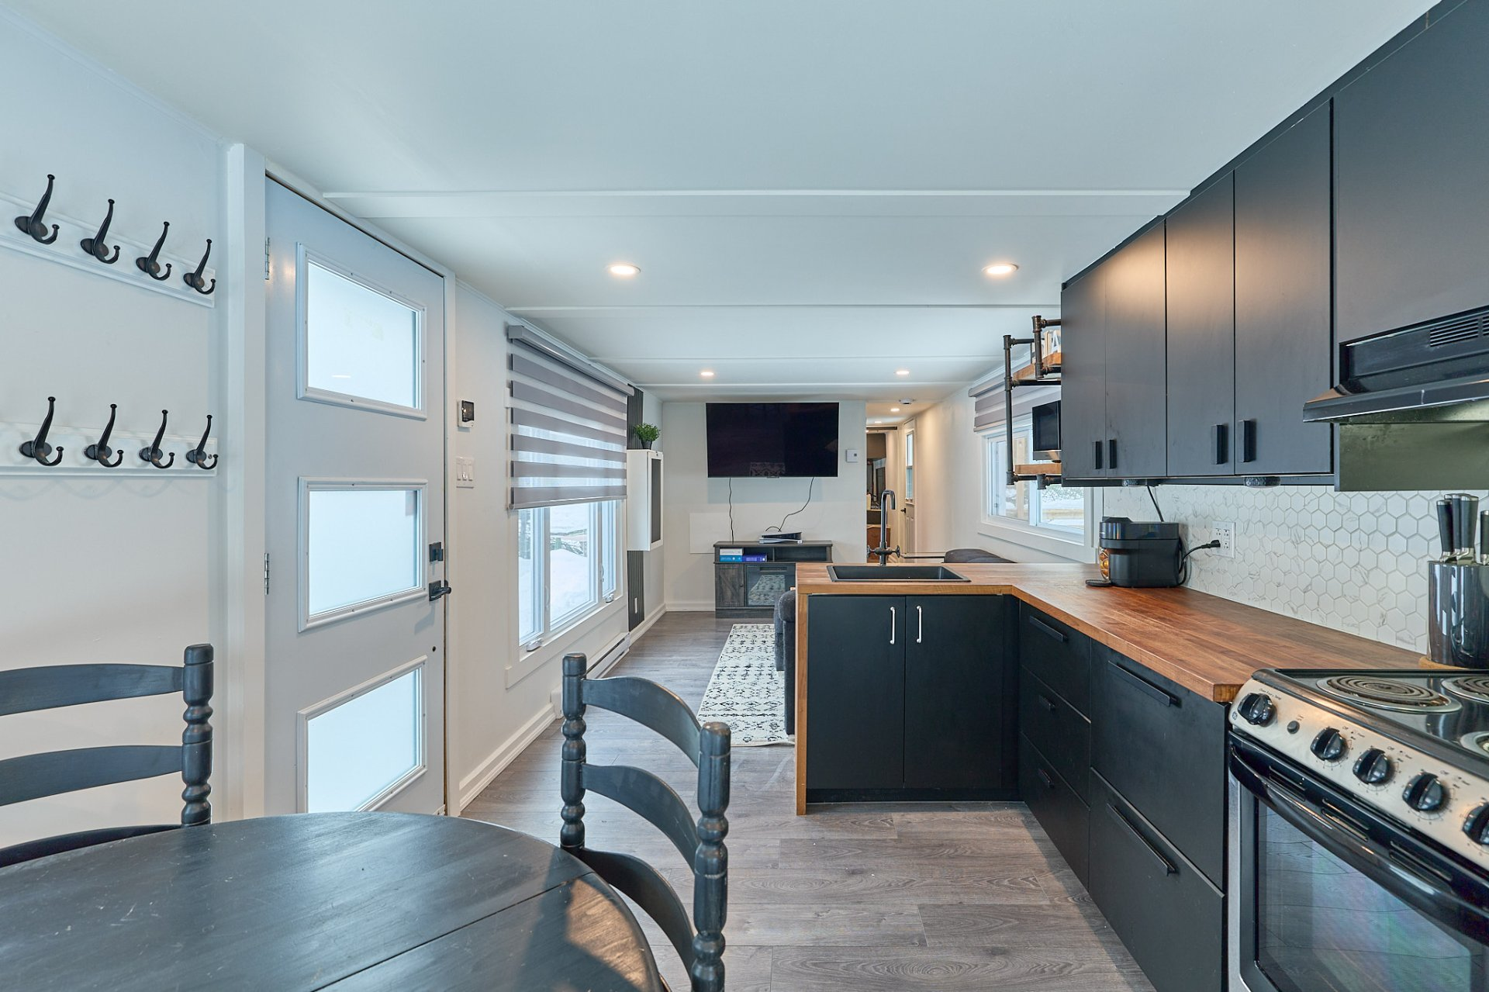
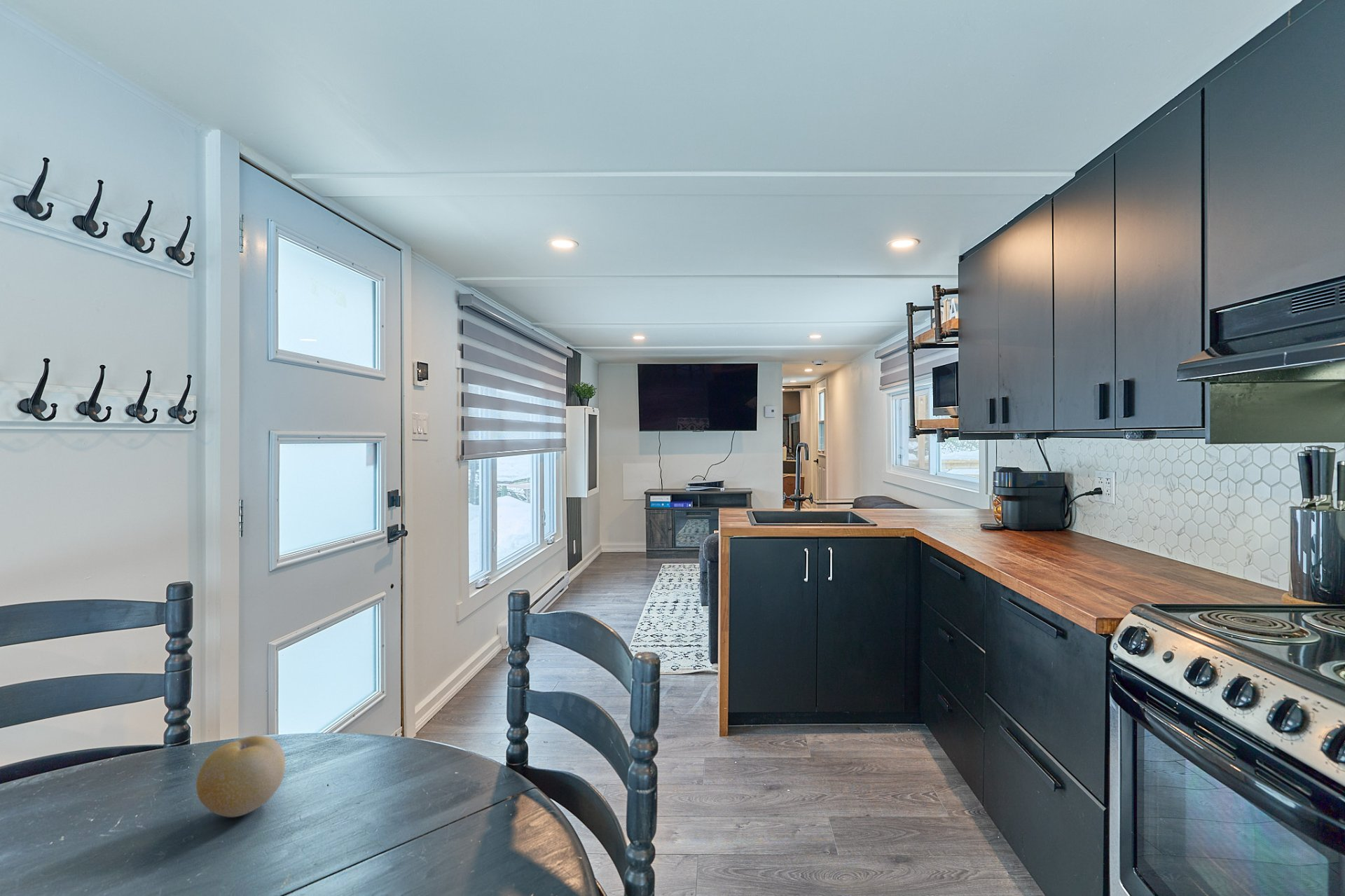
+ fruit (244, 776)
